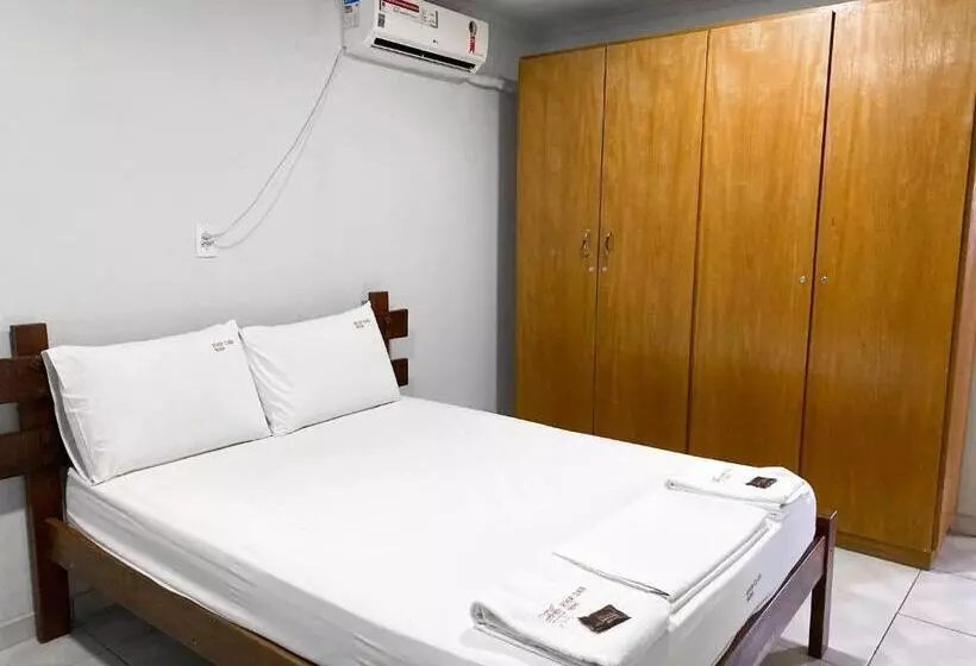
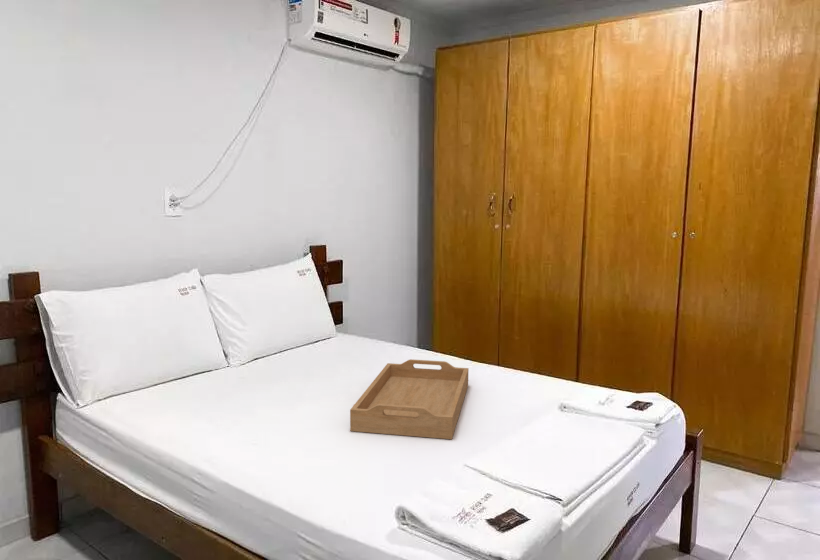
+ serving tray (415, 393)
